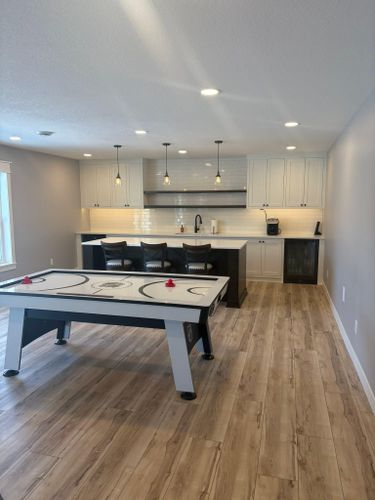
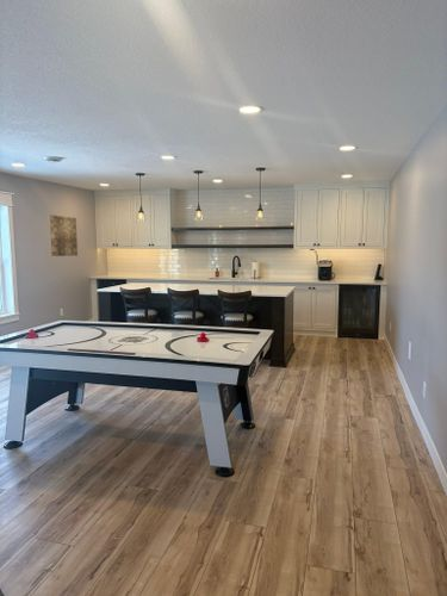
+ wall art (63, 236)
